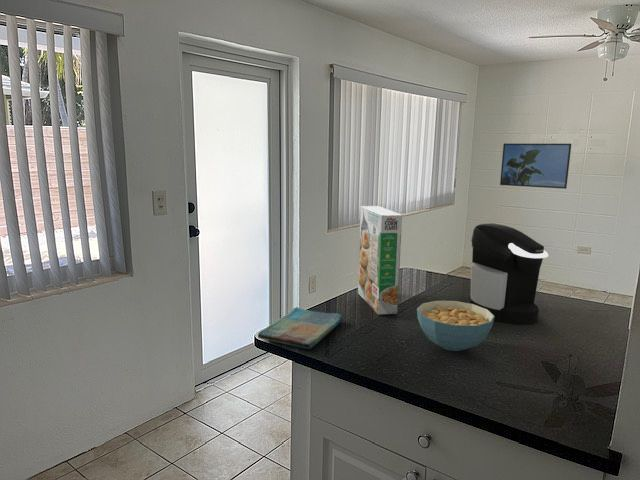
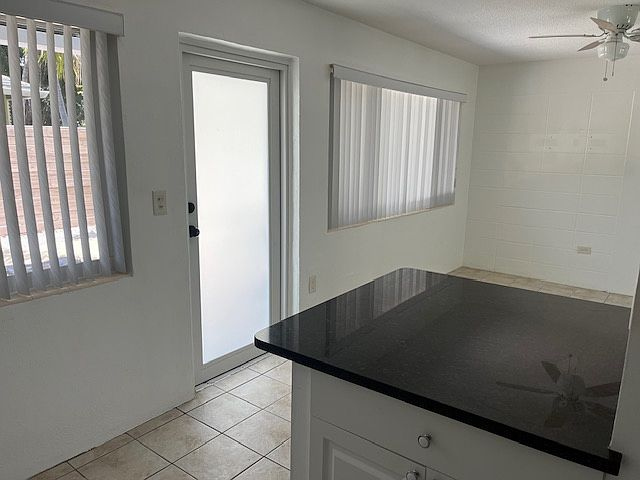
- coffee maker (508, 270)
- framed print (534, 165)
- cereal box (378, 257)
- dish towel (302, 326)
- cereal bowl (453, 329)
